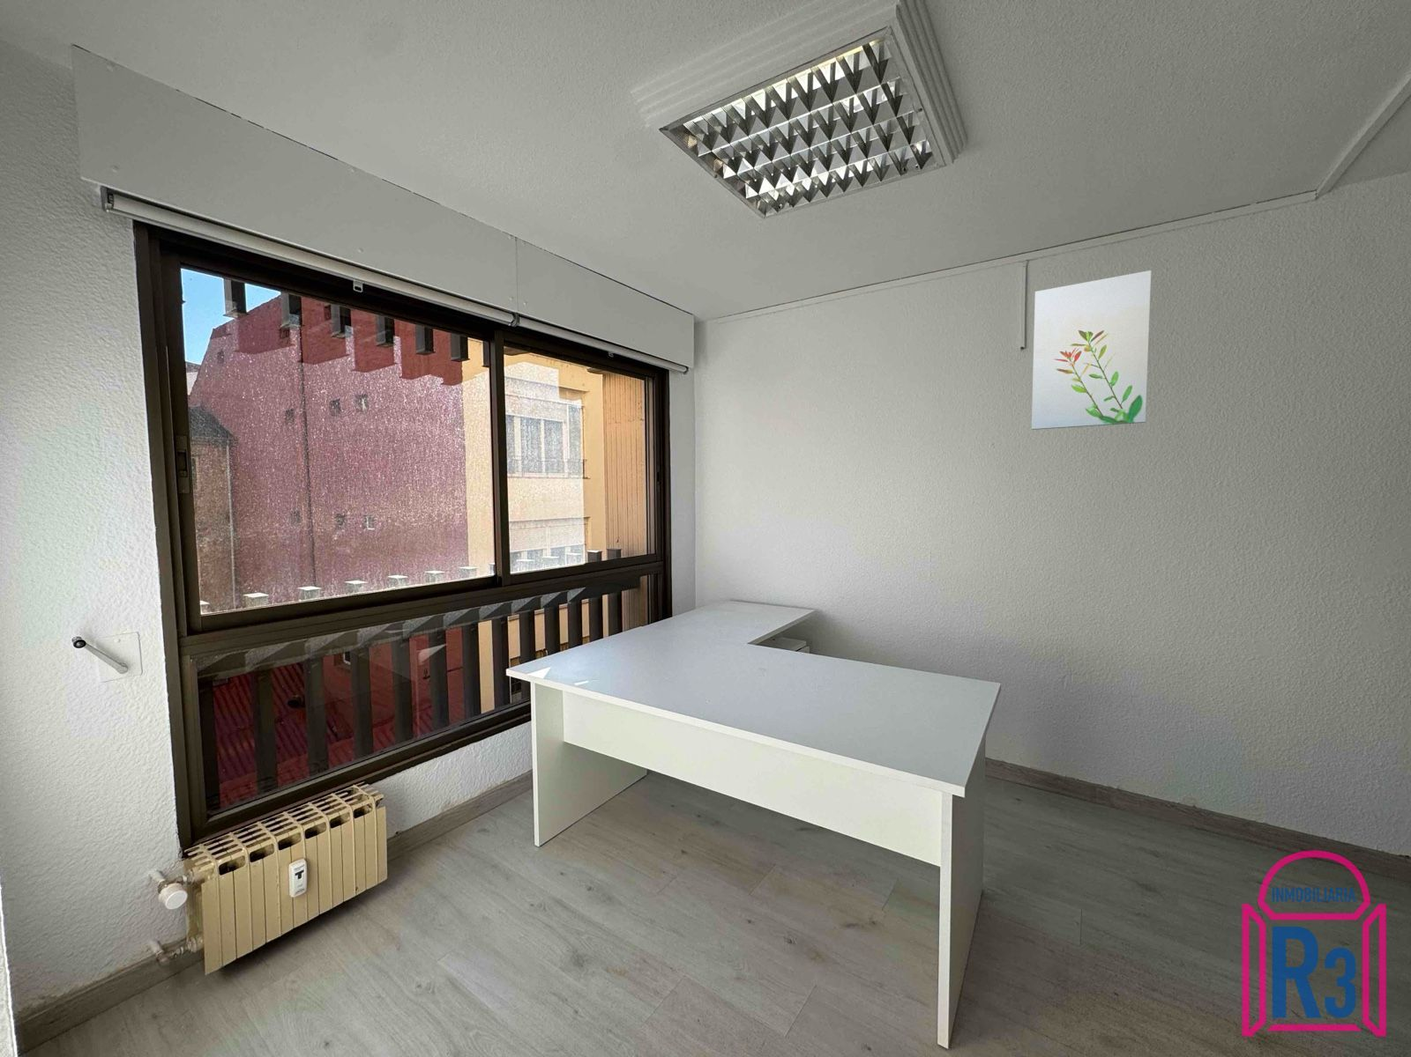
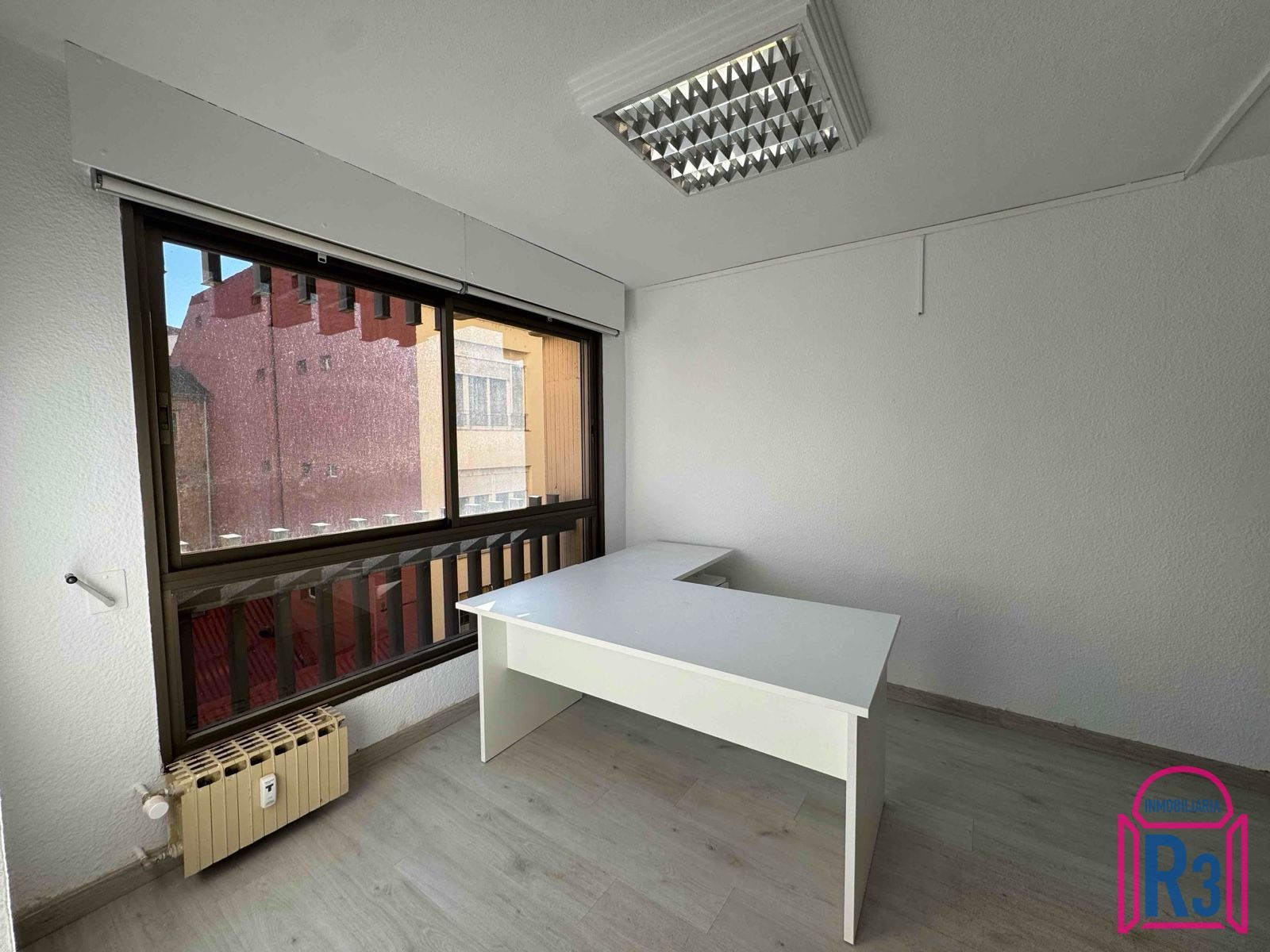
- wall art (1088, 354)
